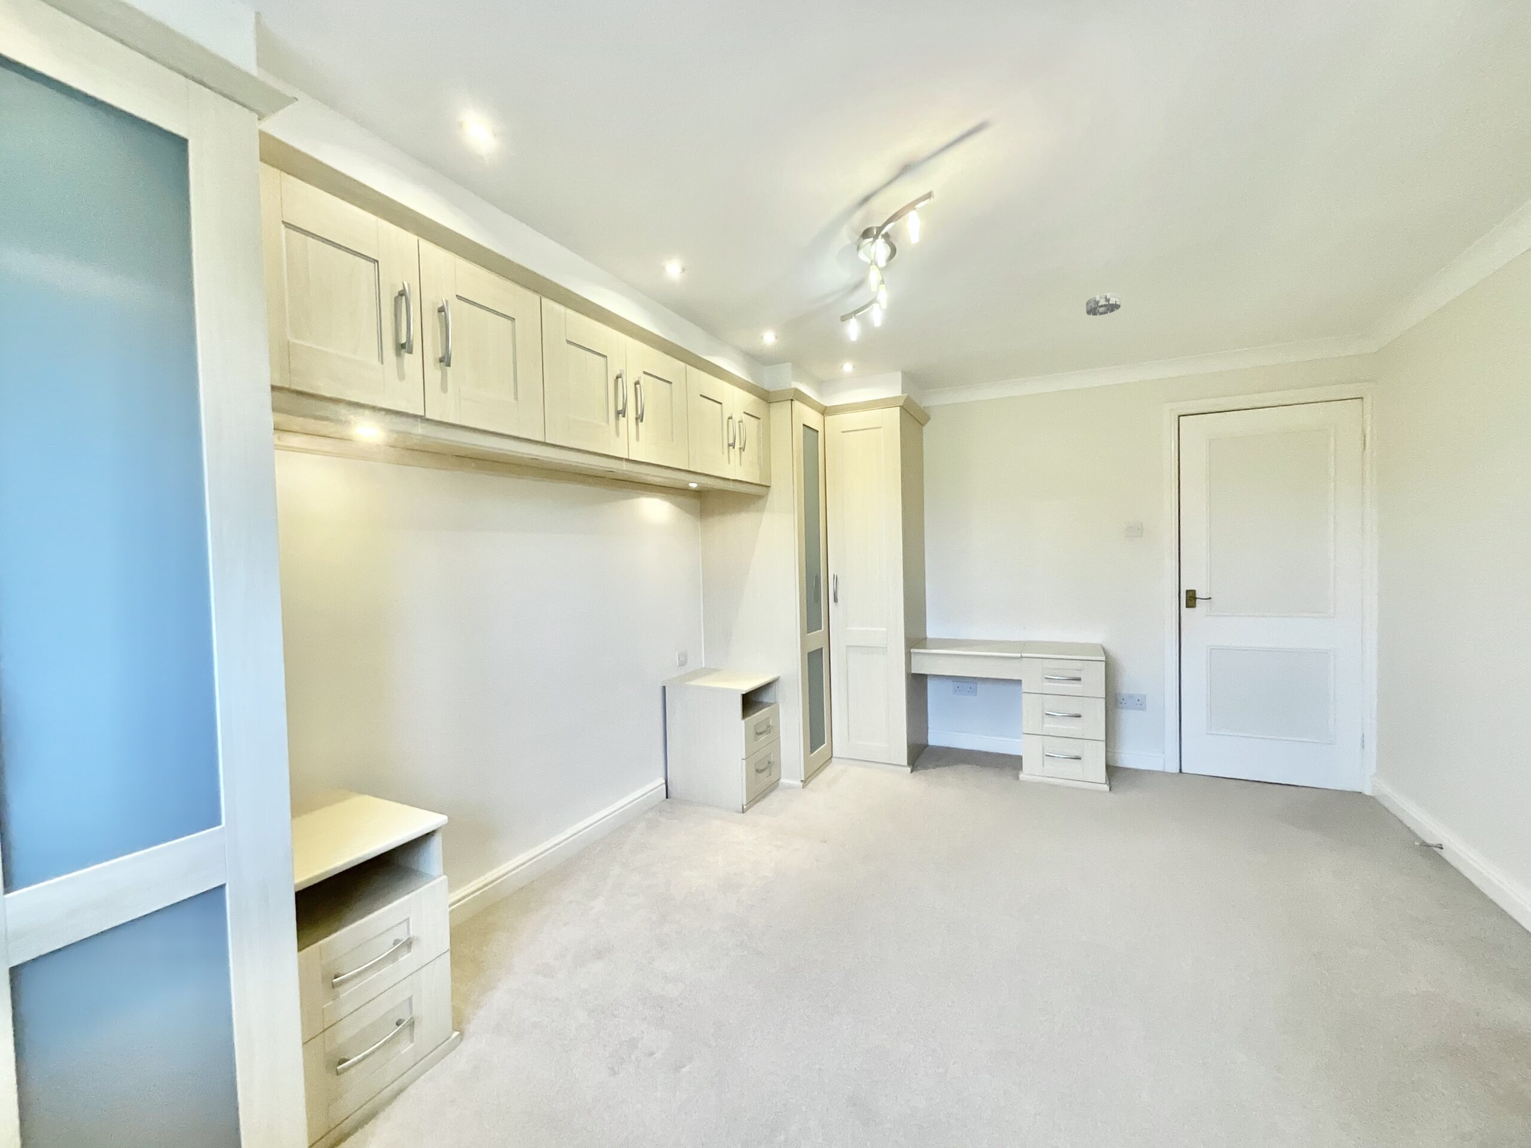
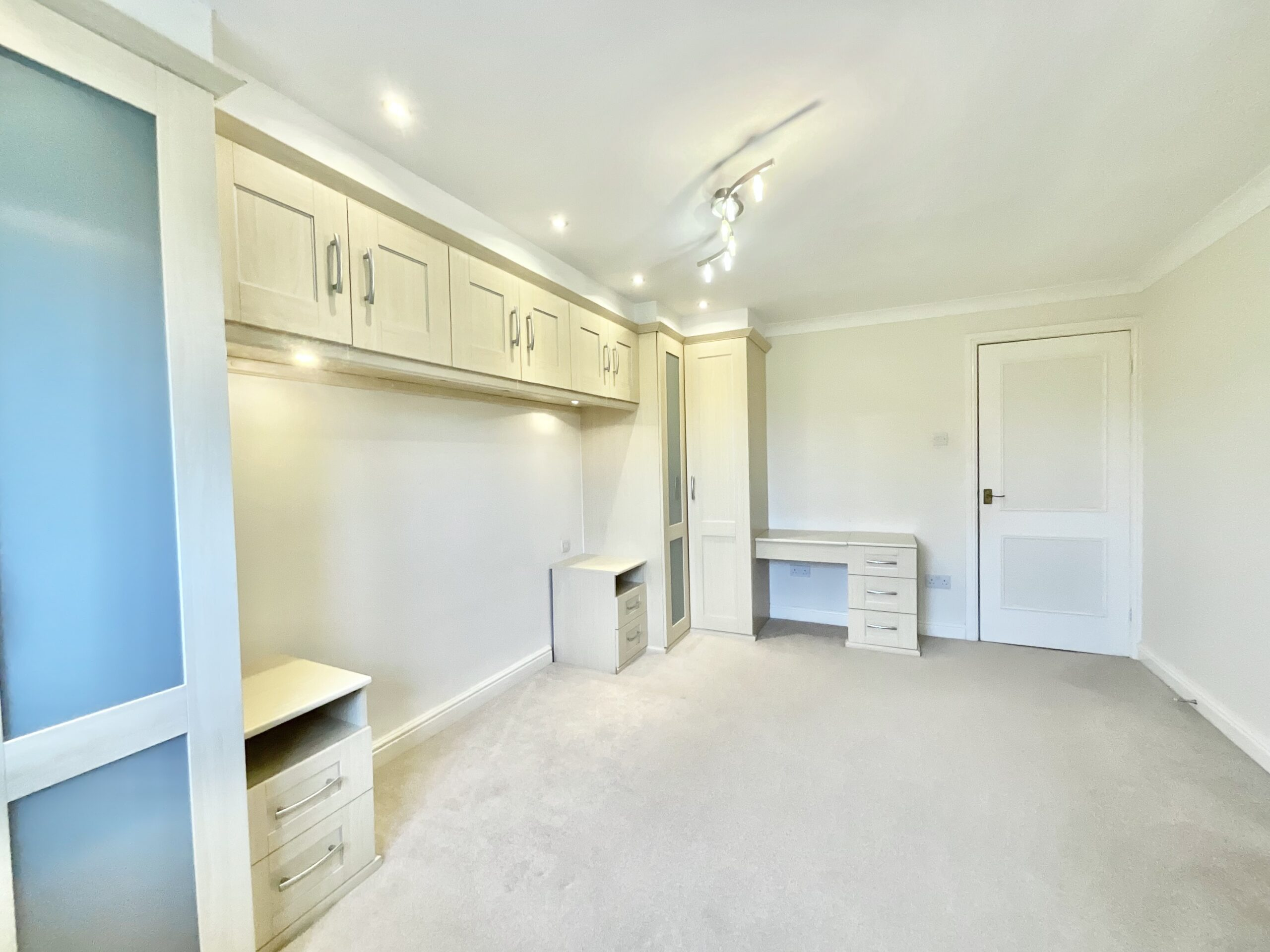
- smoke detector (1103, 304)
